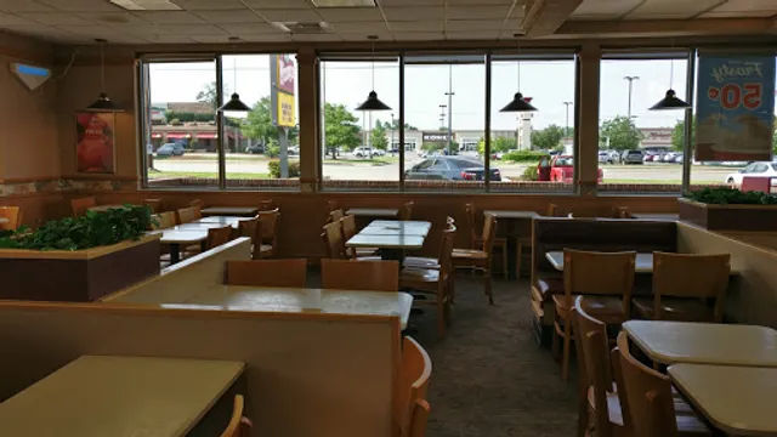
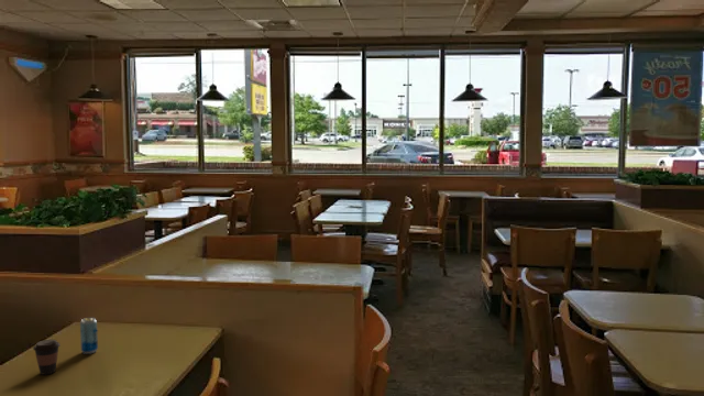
+ beverage can (88, 334)
+ coffee cup (46, 356)
